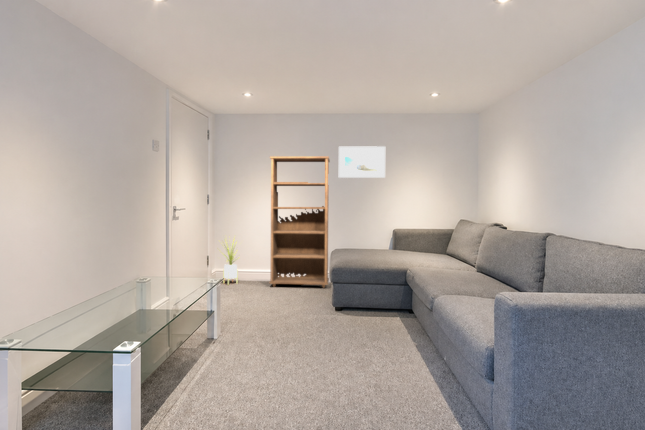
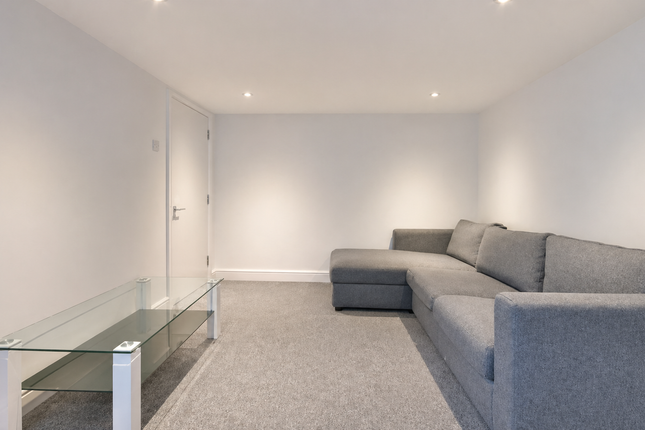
- bookcase (300, 221)
- house plant (231, 259)
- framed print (361, 162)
